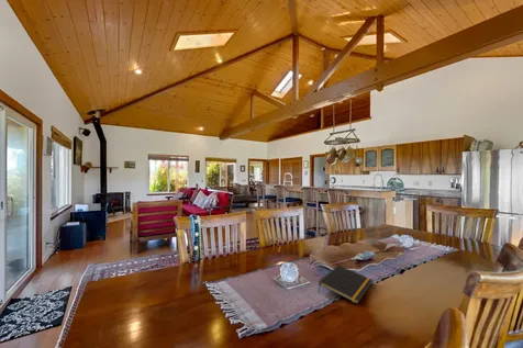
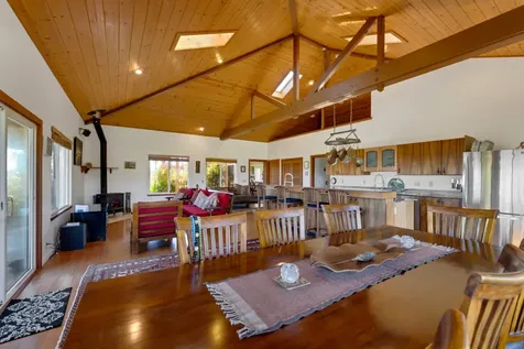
- notepad (346, 281)
